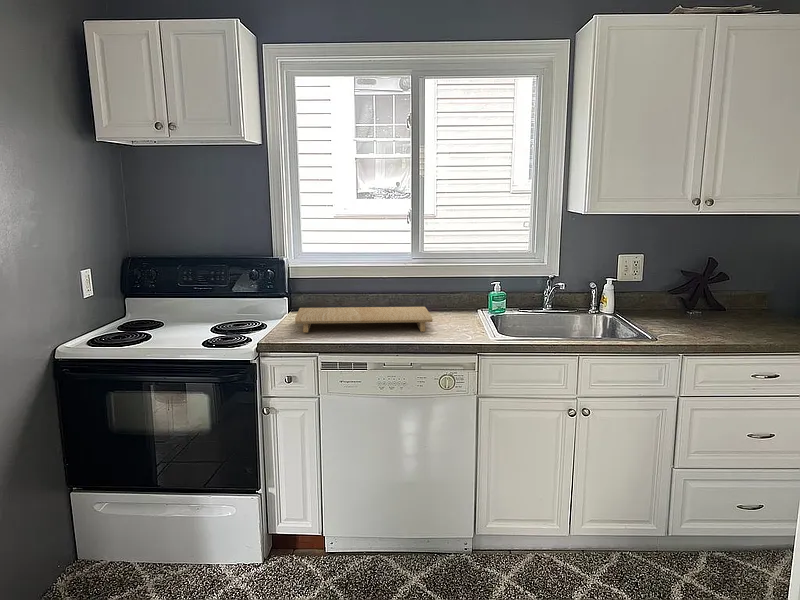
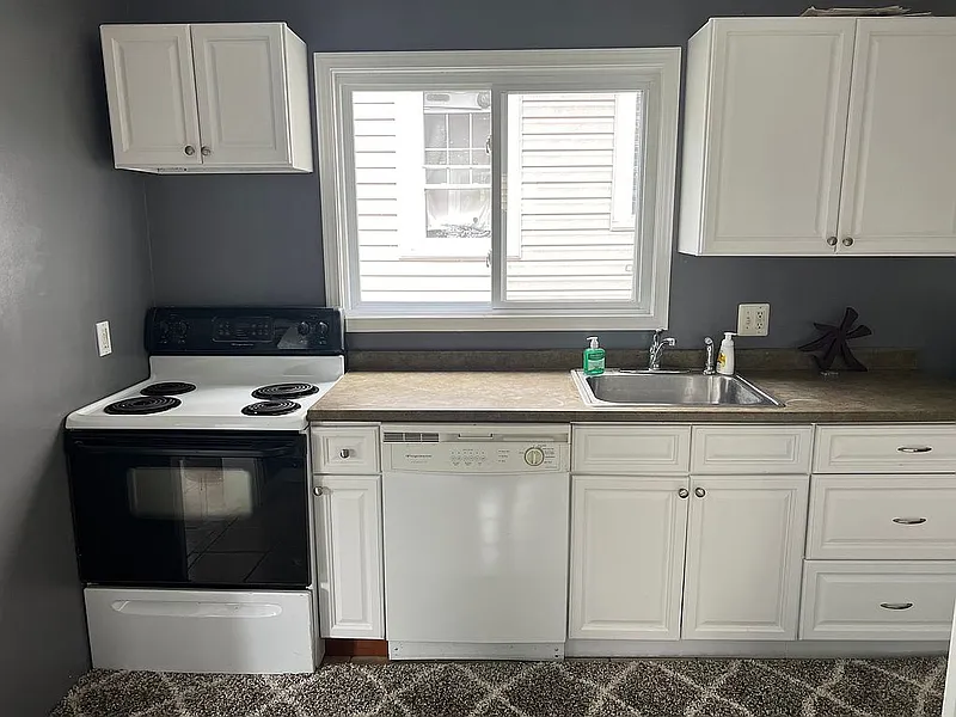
- cutting board (363, 319)
